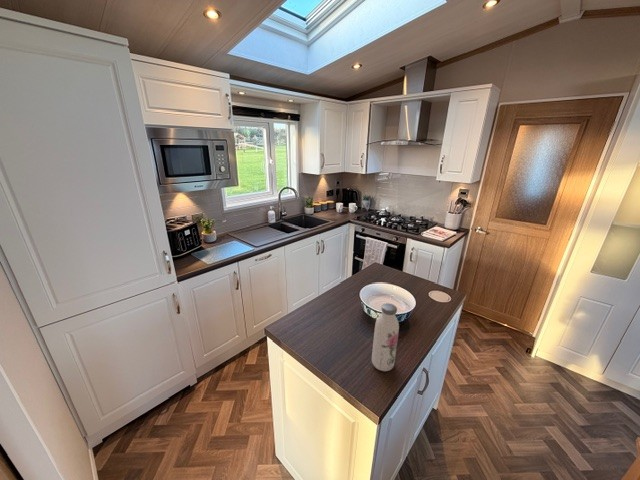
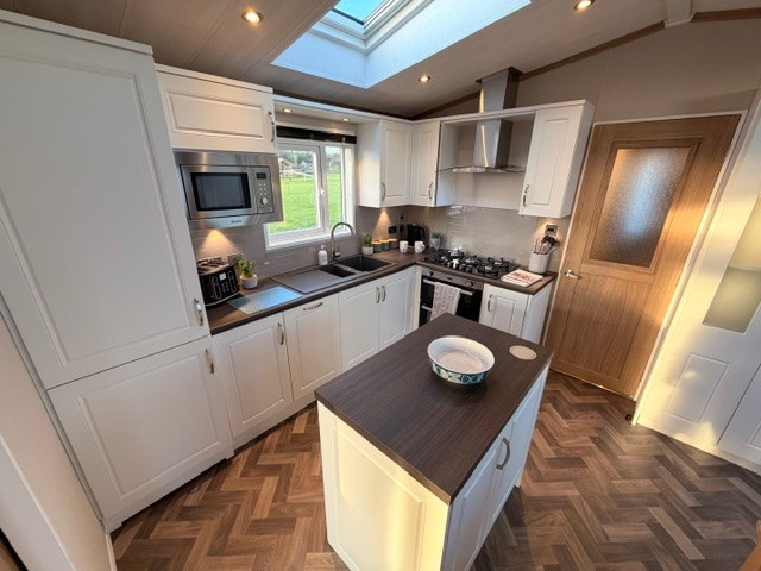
- water bottle (385, 336)
